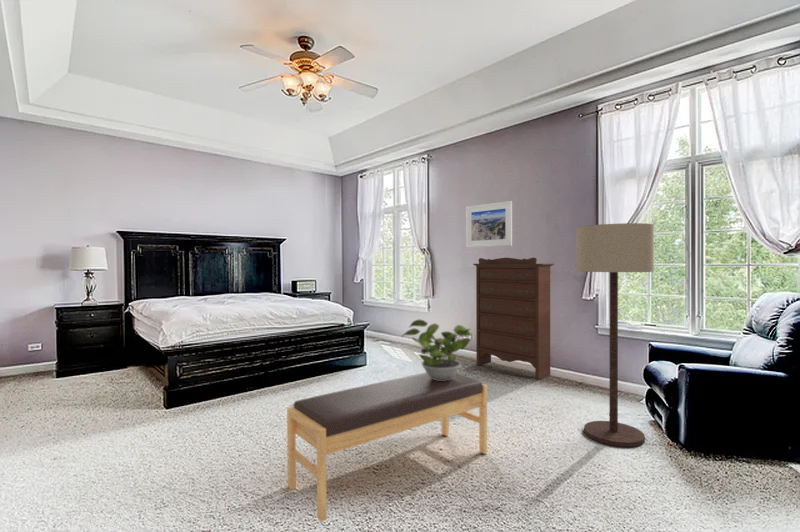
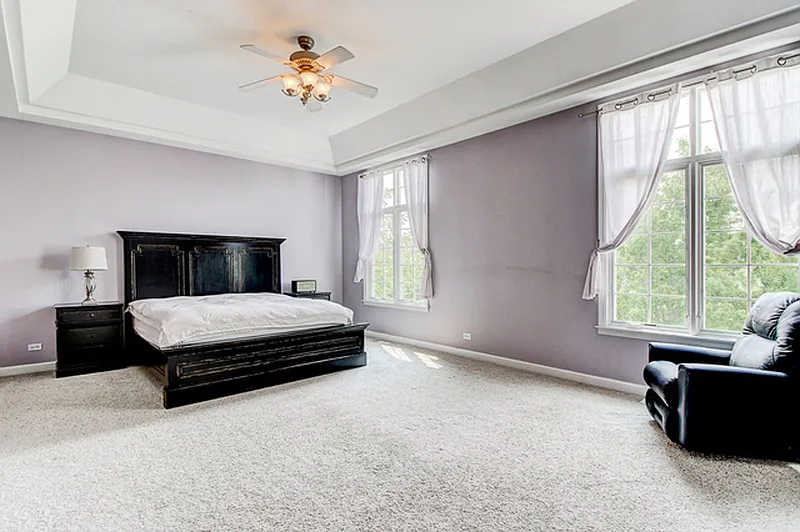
- bench (395, 429)
- dresser (511, 313)
- floor lamp (613, 331)
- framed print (488, 225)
- potted plant (437, 348)
